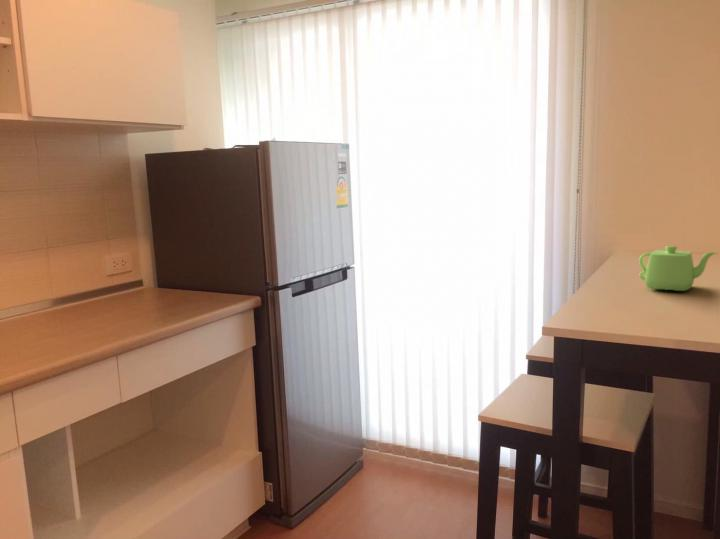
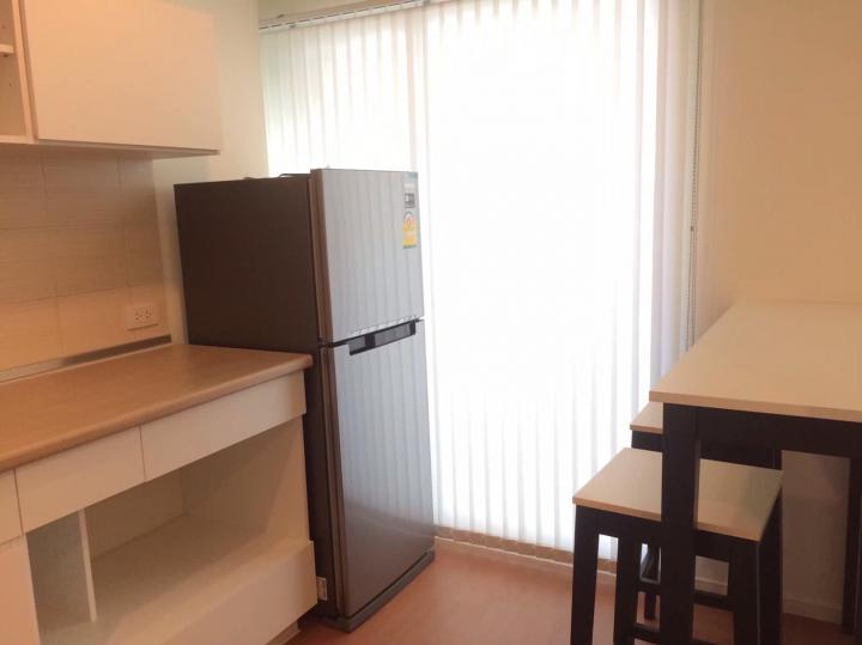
- teapot (676, 267)
